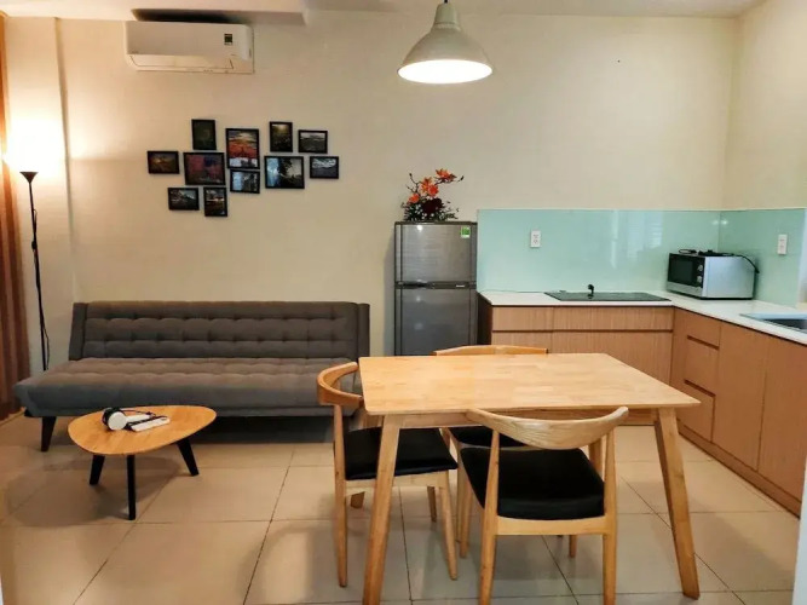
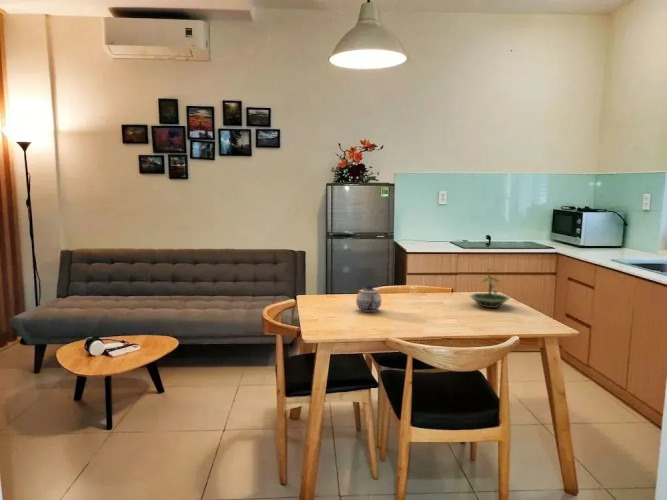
+ terrarium (489, 275)
+ teapot (368, 297)
